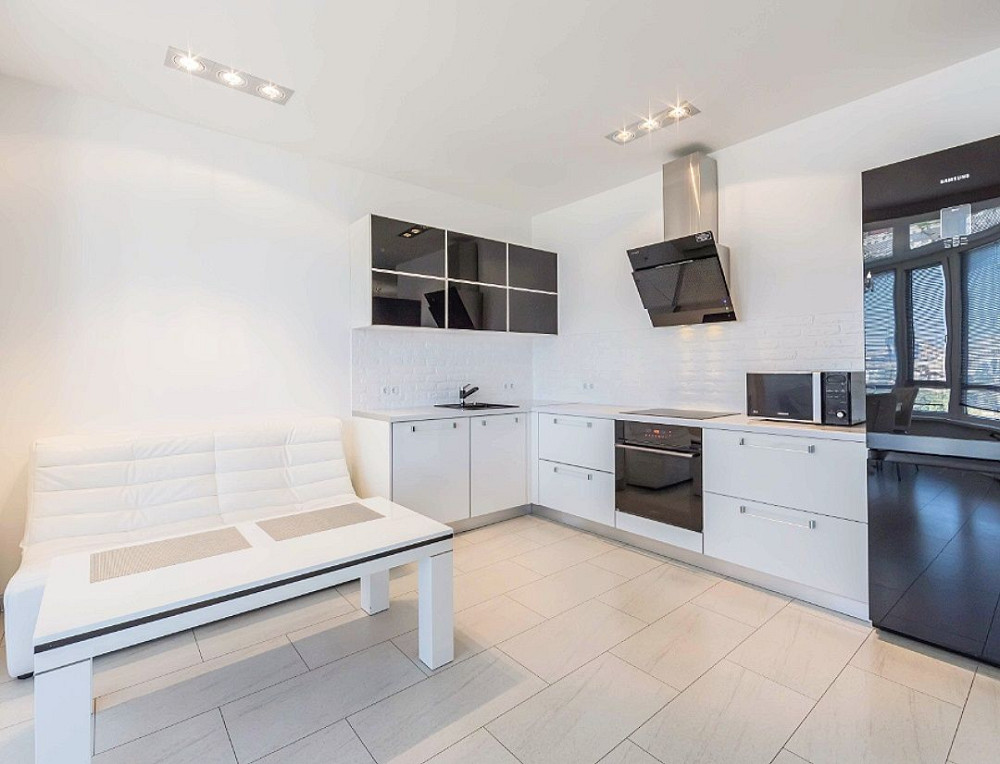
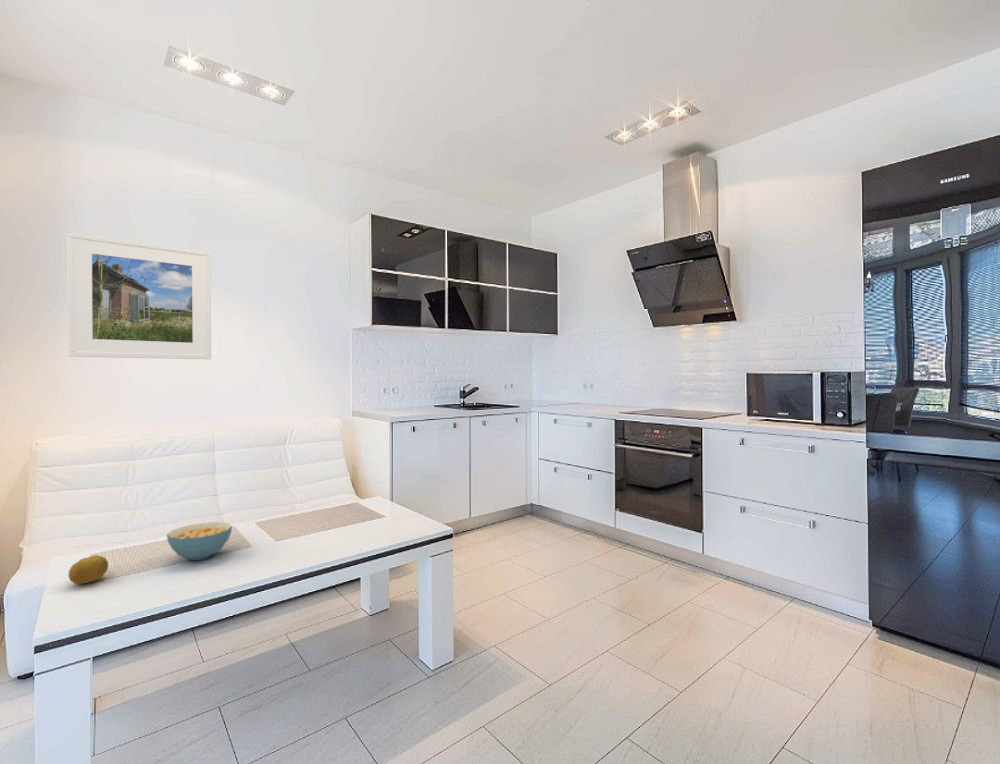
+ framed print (144, 300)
+ fruit (88, 569)
+ cereal bowl (200, 543)
